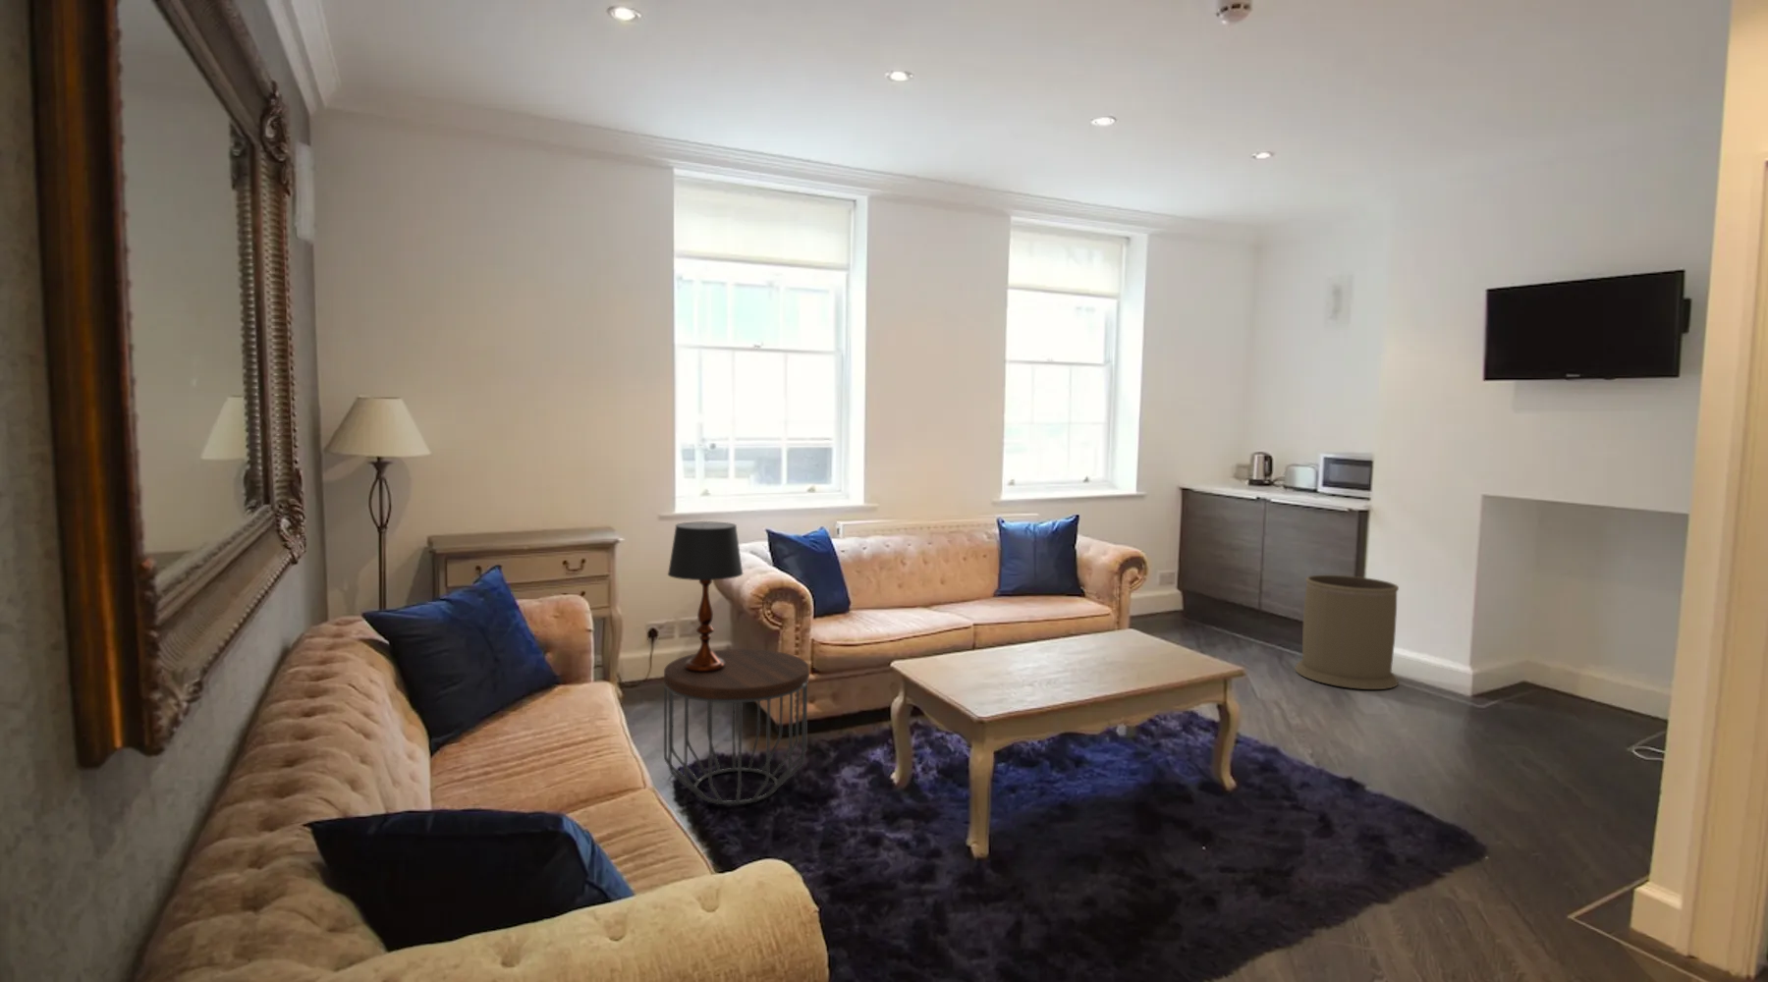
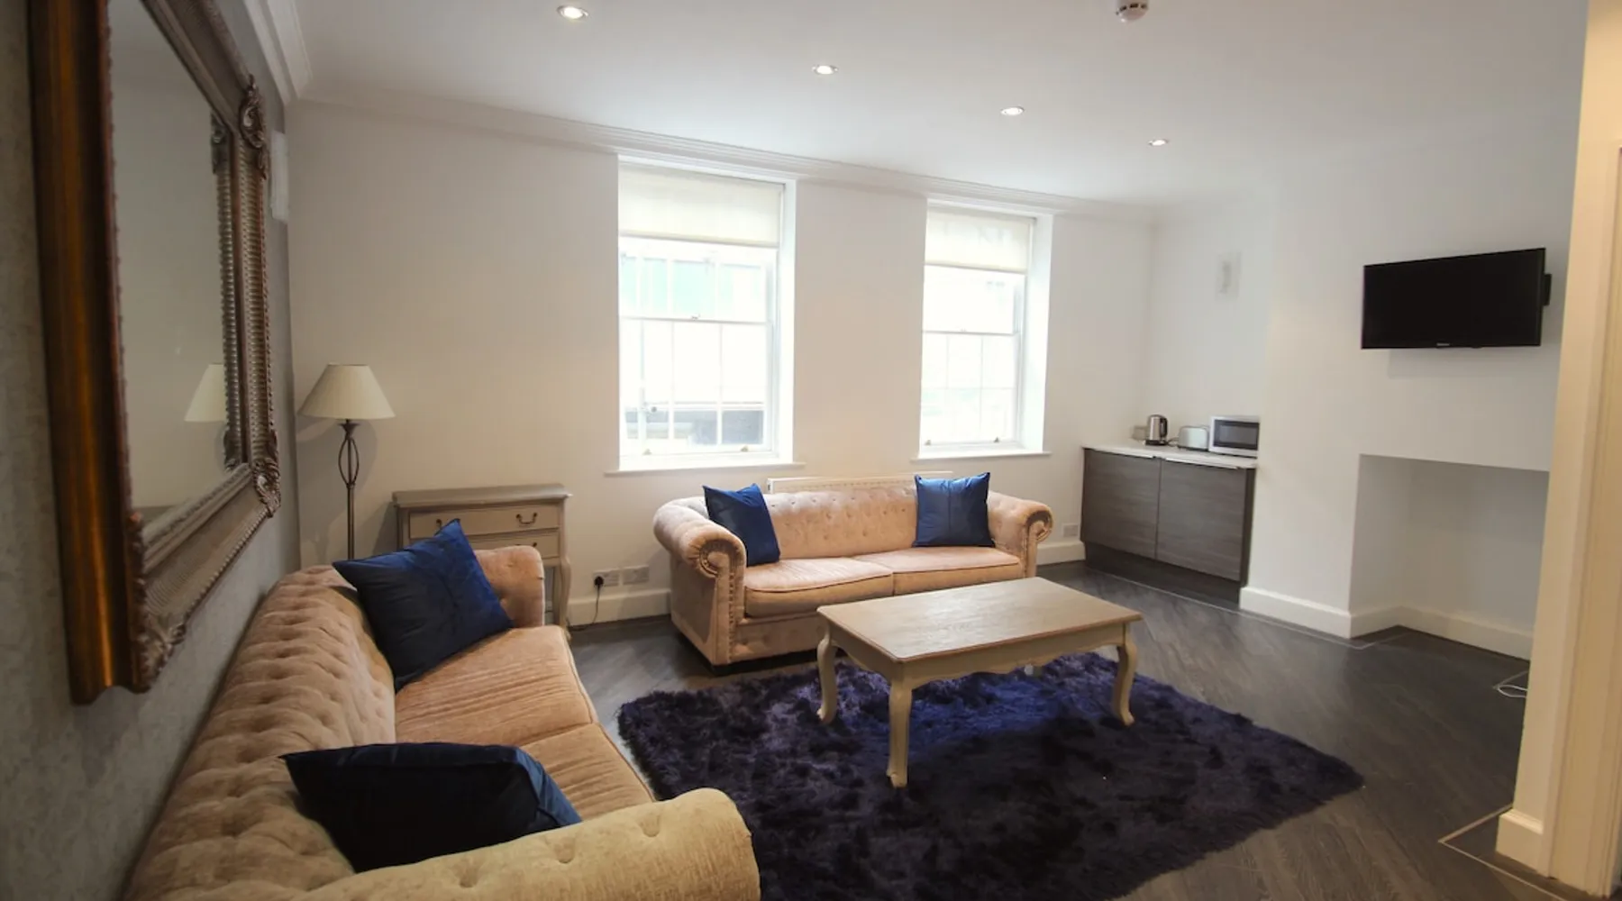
- trash can (1347, 629)
- side table (739, 727)
- table lamp (705, 596)
